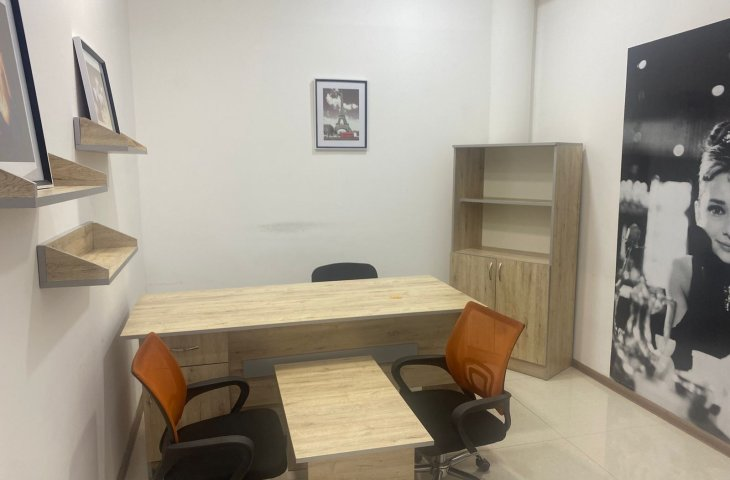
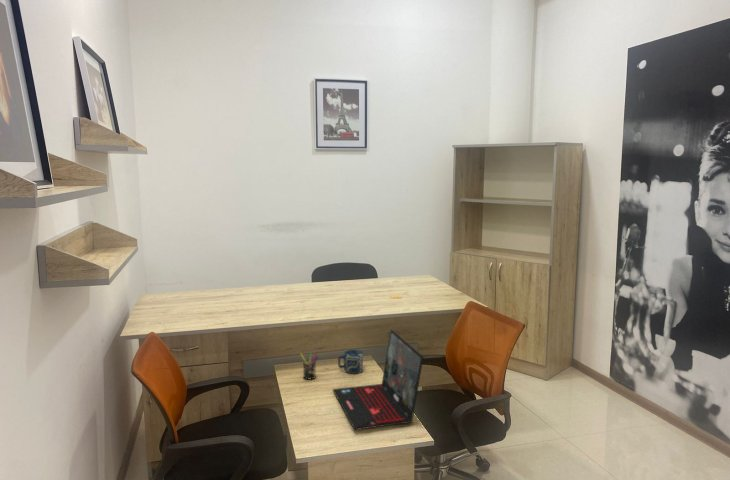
+ pen holder (310, 363)
+ laptop (382, 379)
+ cup (350, 361)
